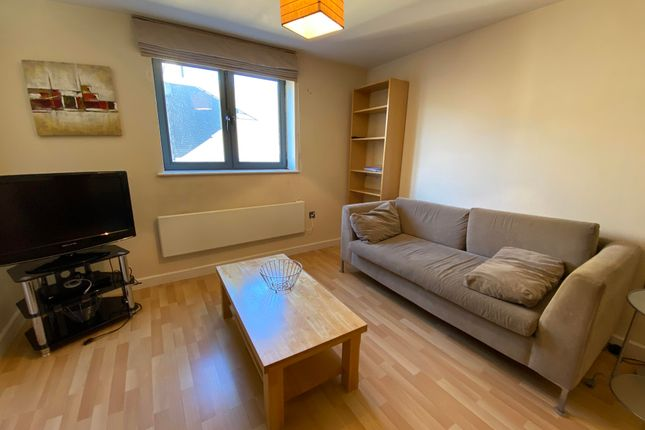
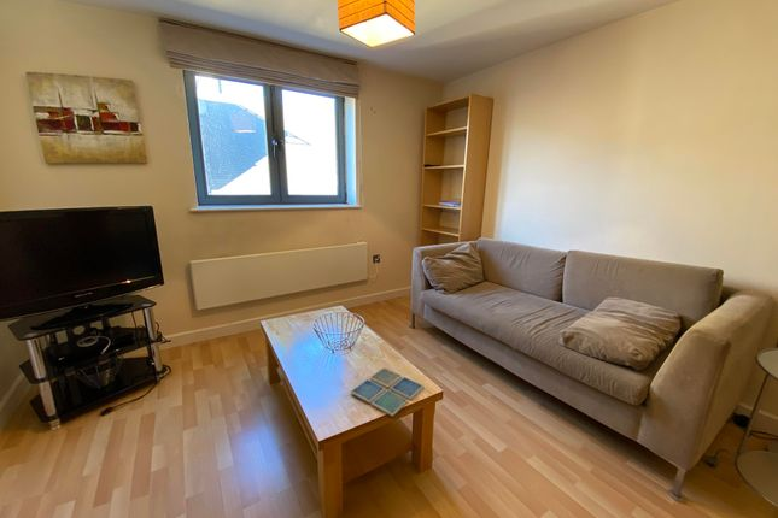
+ drink coaster (387, 389)
